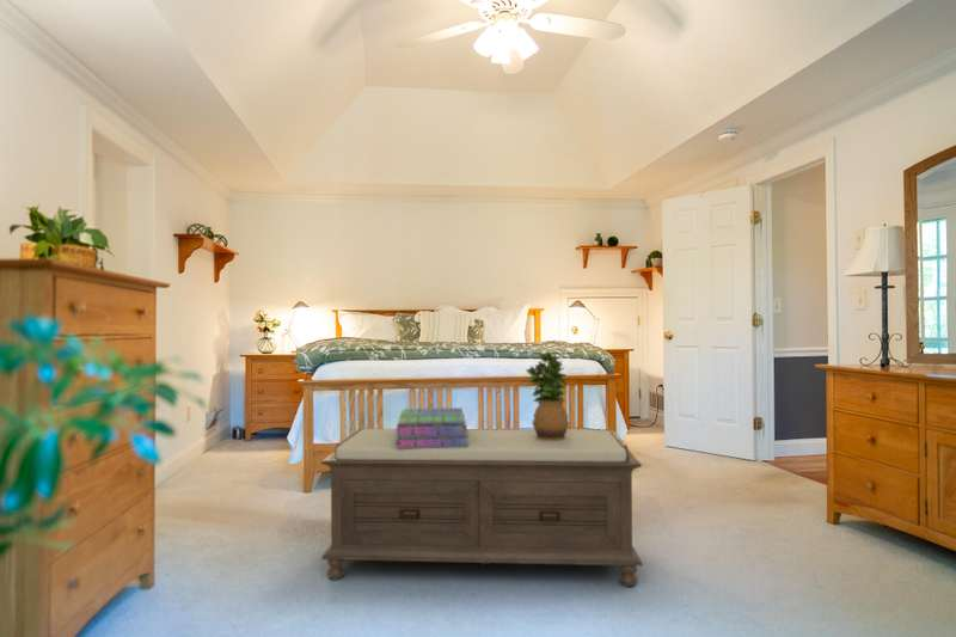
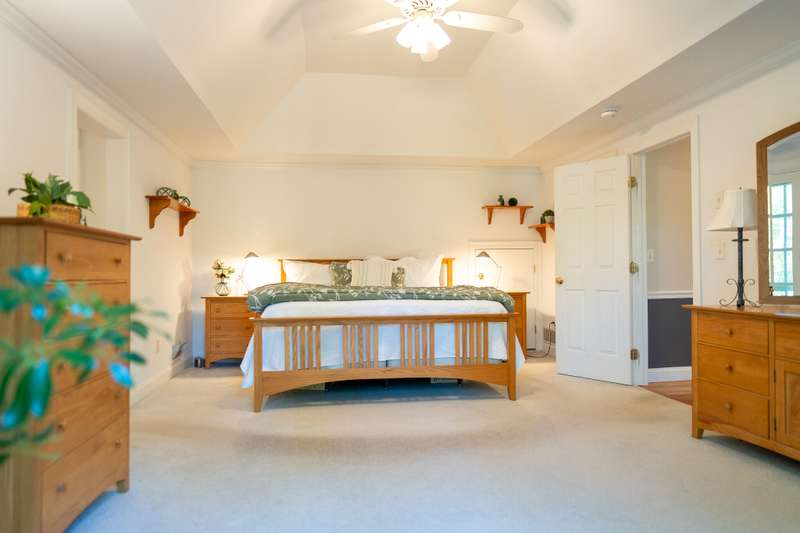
- stack of books (431, 425)
- potted plant (547, 394)
- bench (482, 500)
